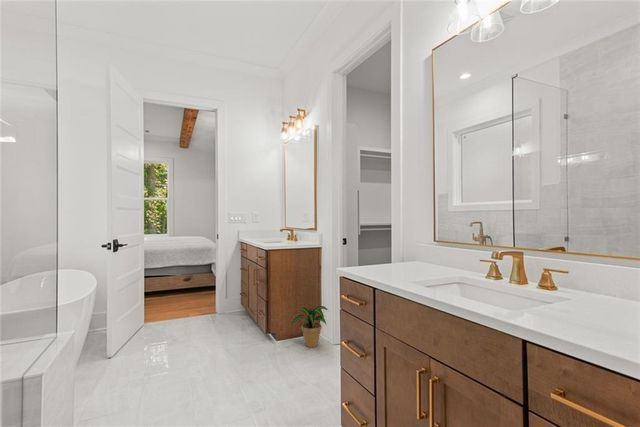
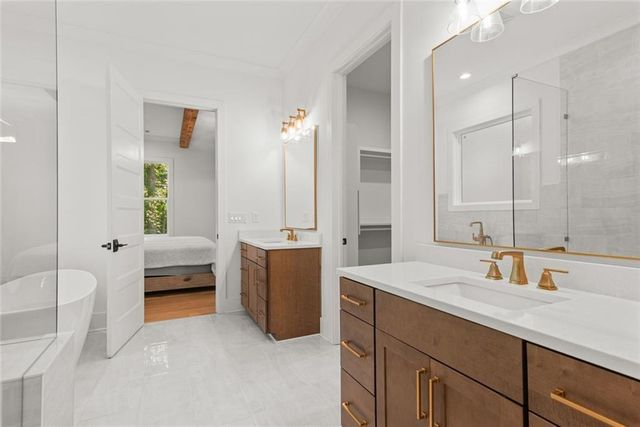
- potted plant (311, 326)
